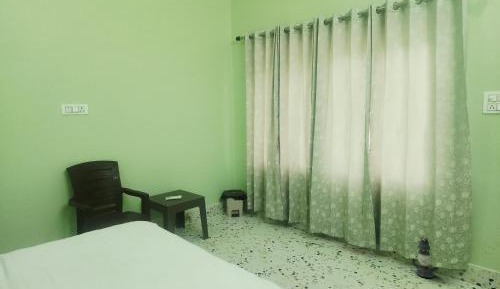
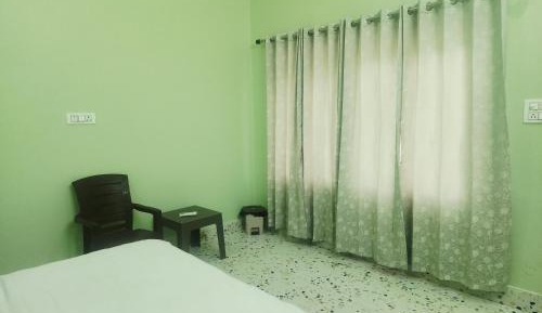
- lantern (424, 254)
